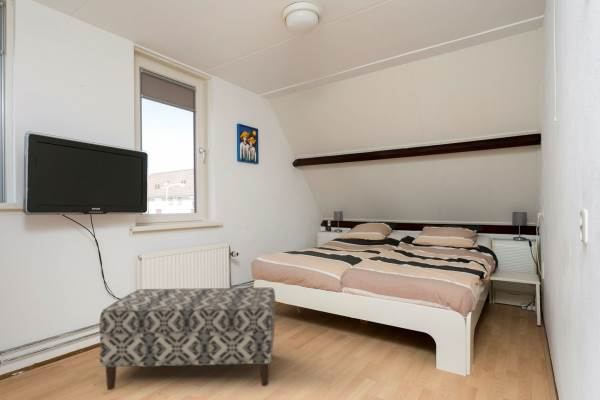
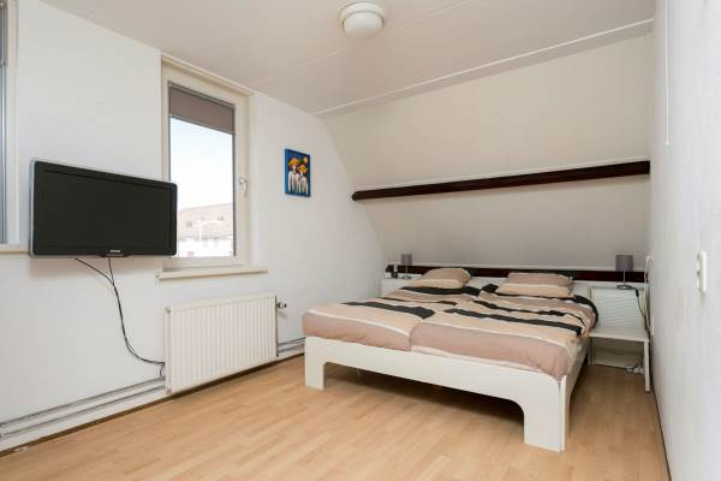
- bench (197, 333)
